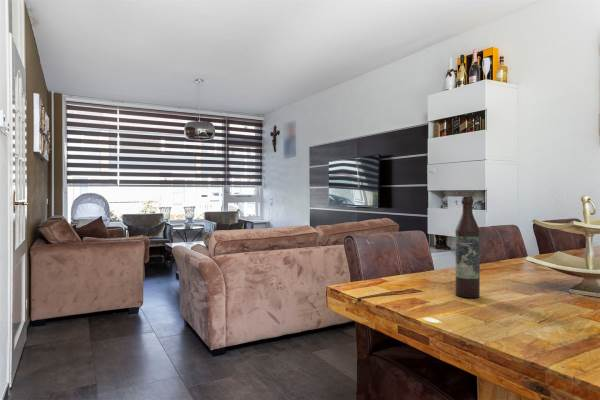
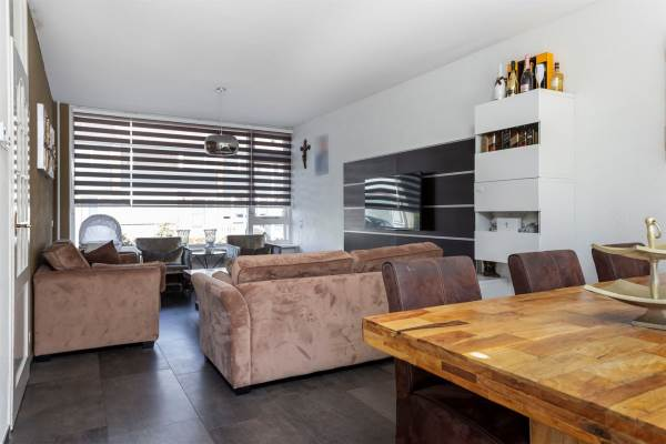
- wine bottle (467, 245)
